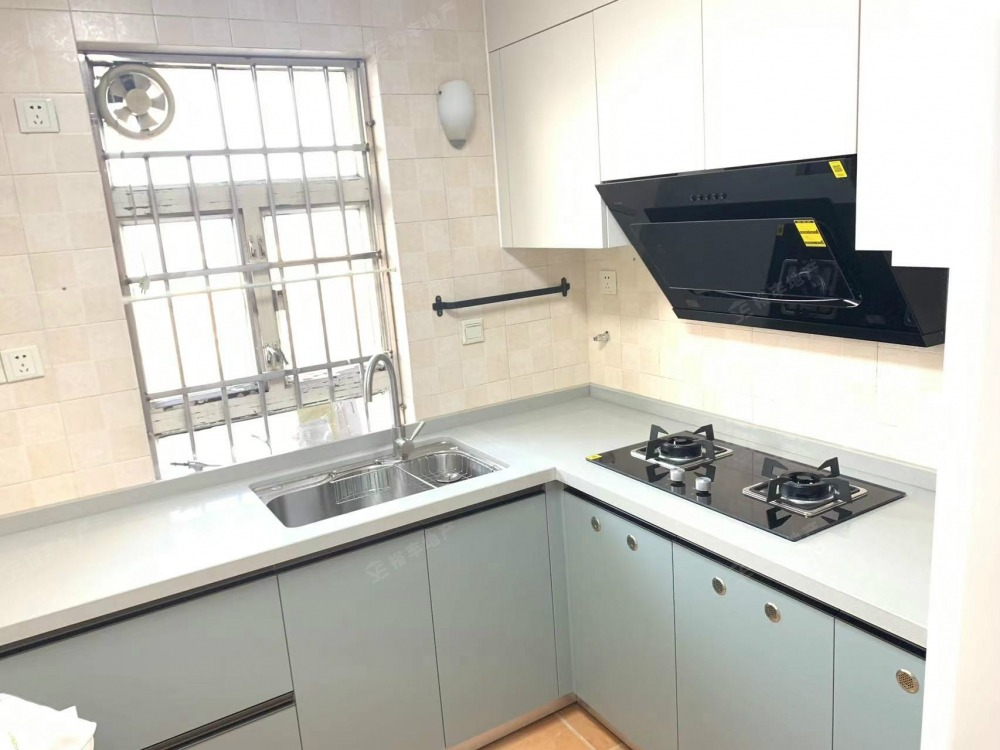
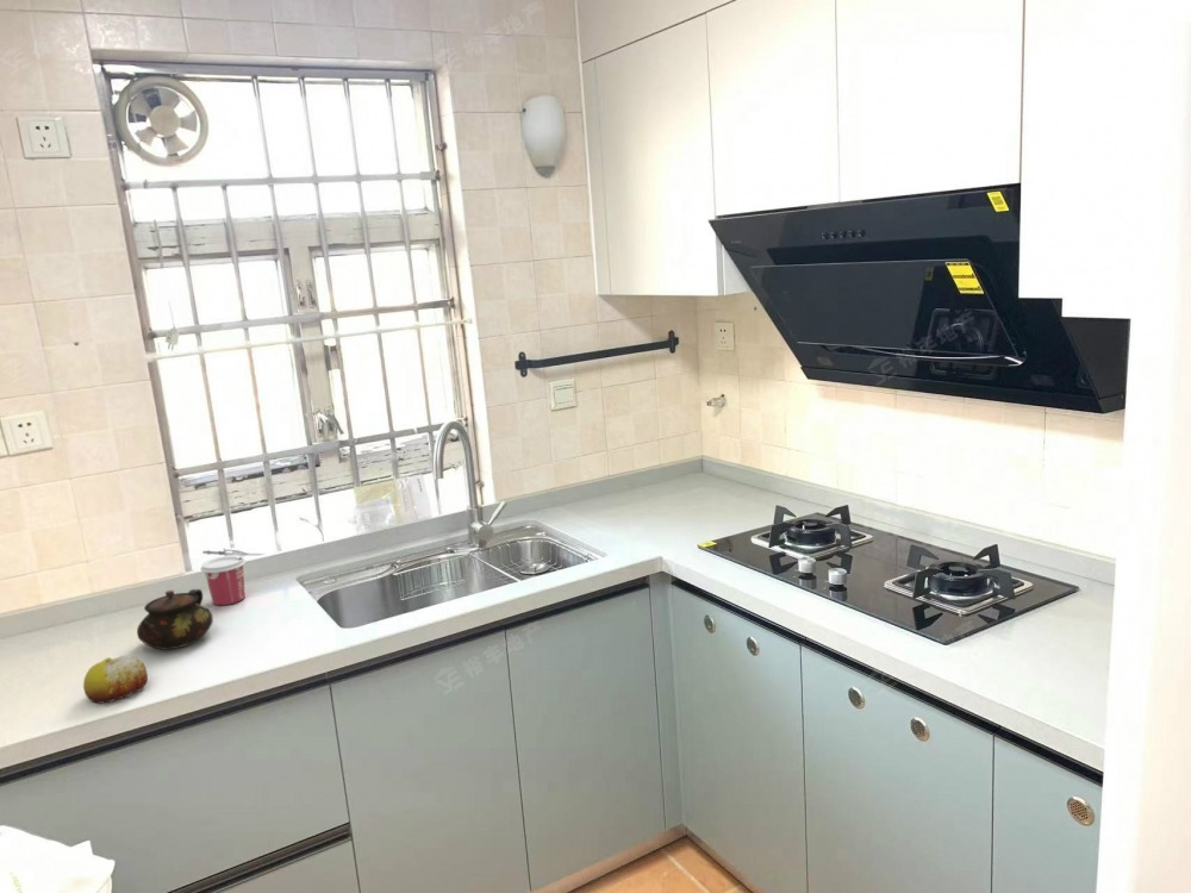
+ cup (225, 580)
+ teapot (173, 616)
+ fruit (116, 675)
